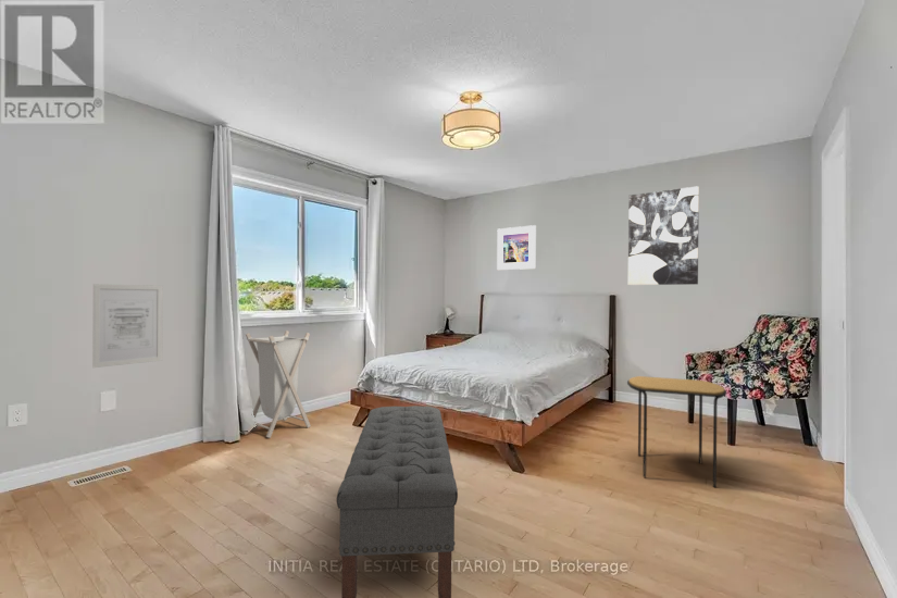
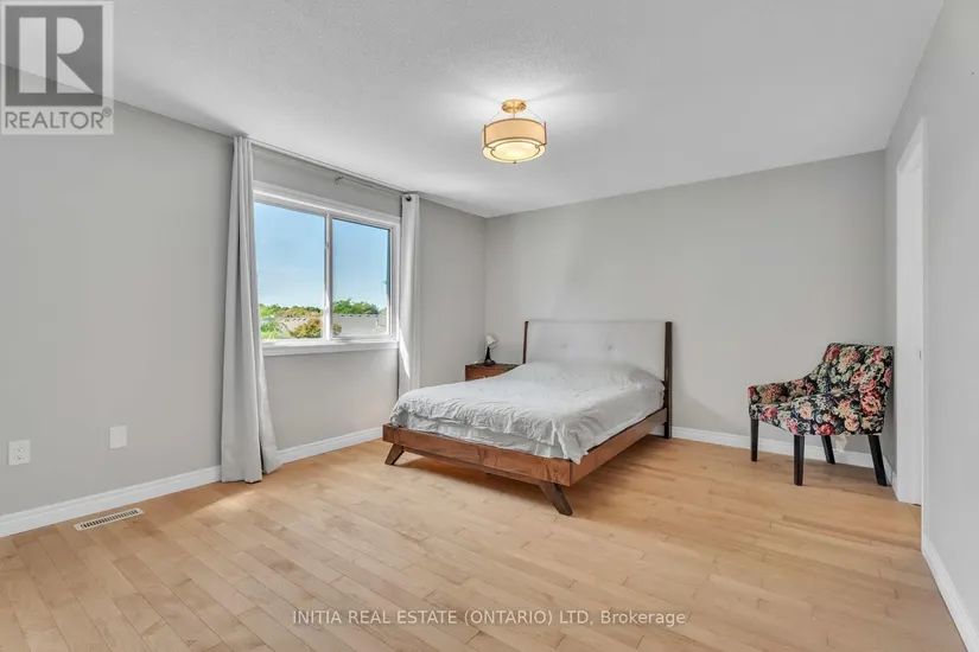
- wall art (661, 237)
- laundry hamper (278, 381)
- bench (401, 484)
- wall art (129, 324)
- side table (699, 426)
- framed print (515, 248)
